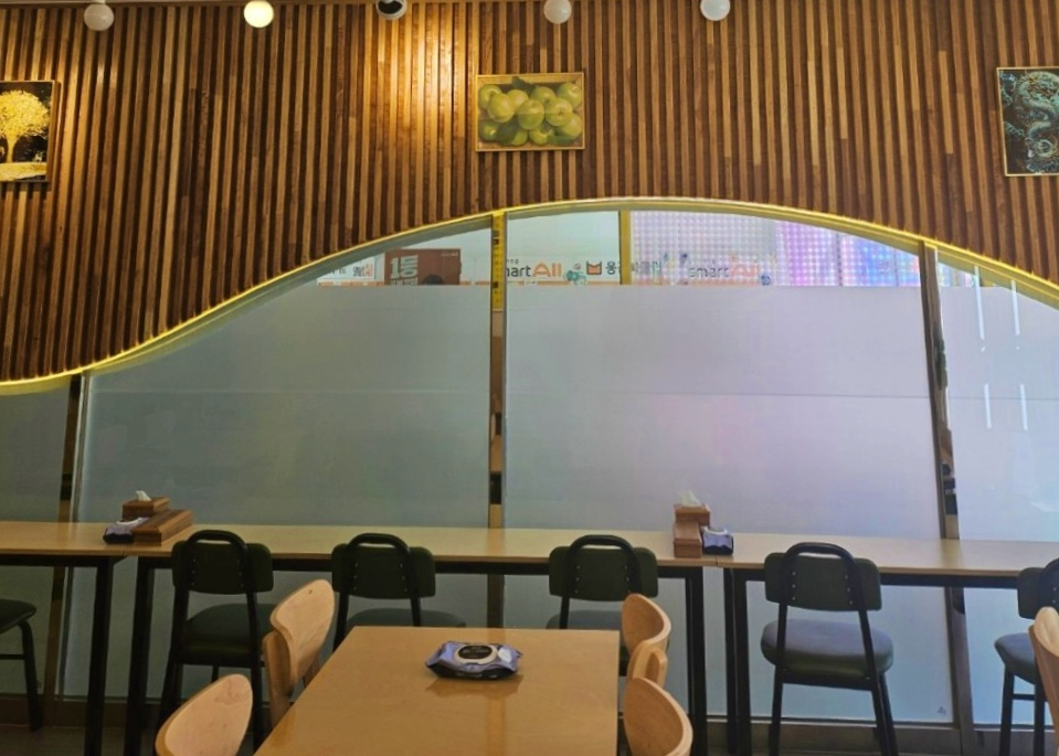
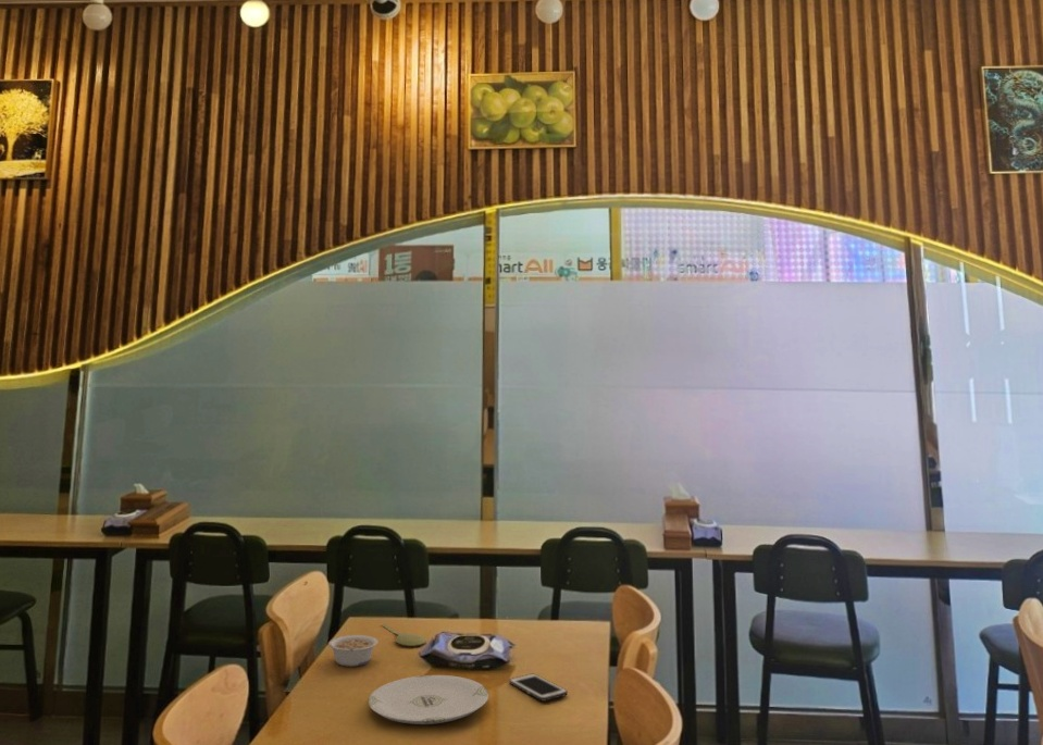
+ cell phone (537, 686)
+ spoon (399, 633)
+ plate (429, 700)
+ legume (353, 649)
